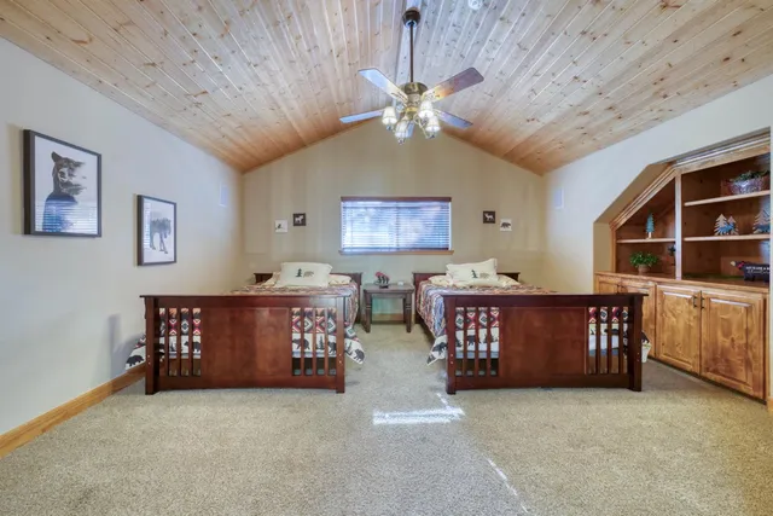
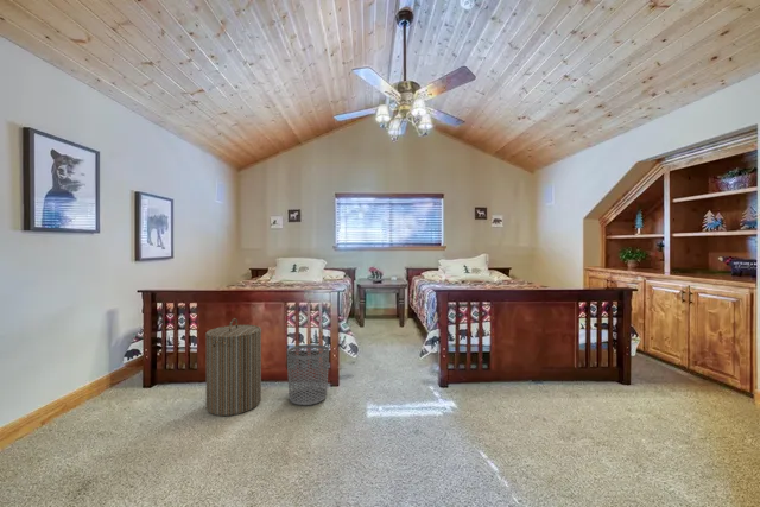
+ waste bin (308, 374)
+ laundry hamper (234, 361)
